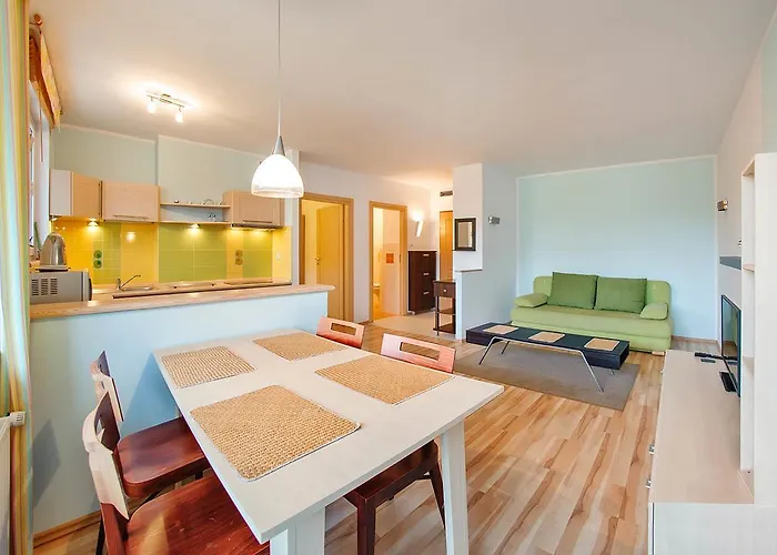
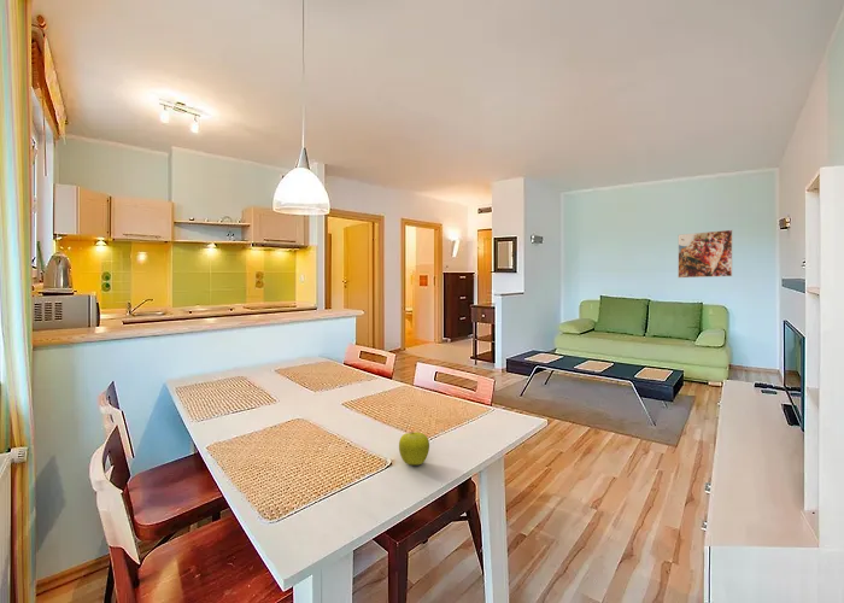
+ fruit (414, 447)
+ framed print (704, 254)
